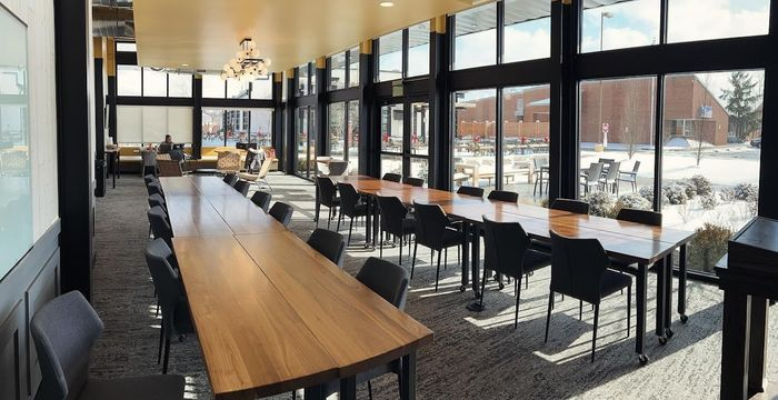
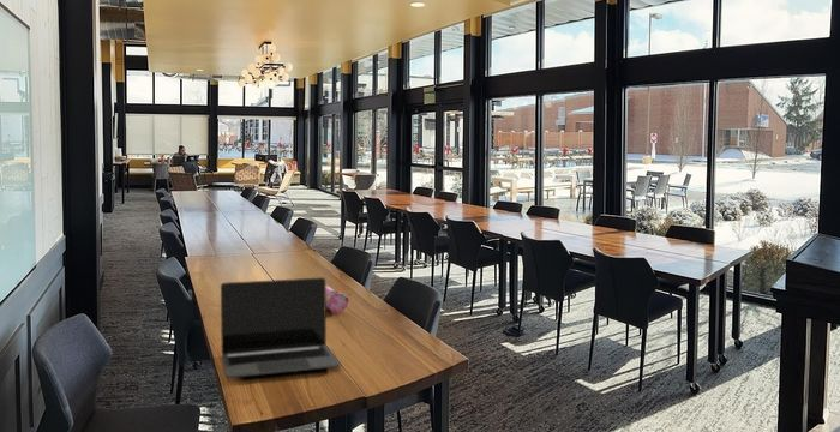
+ laptop (280, 324)
+ pencil case (330, 298)
